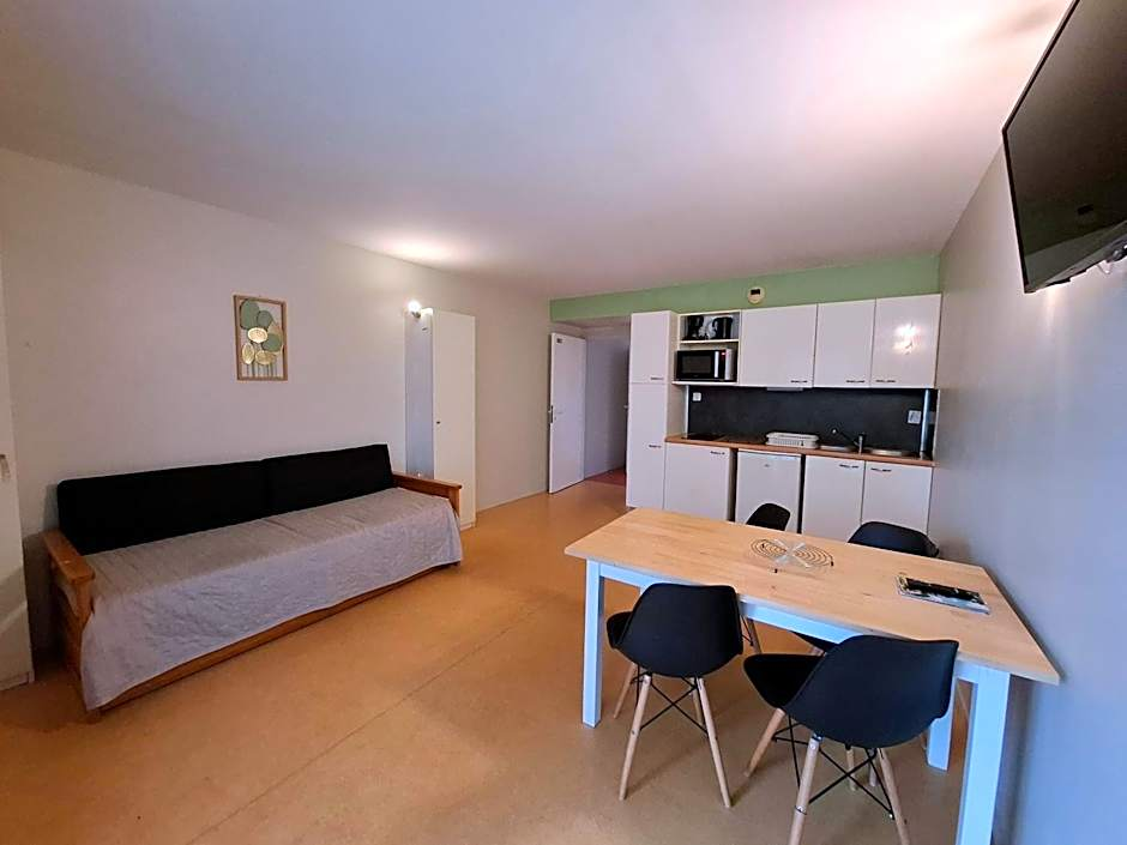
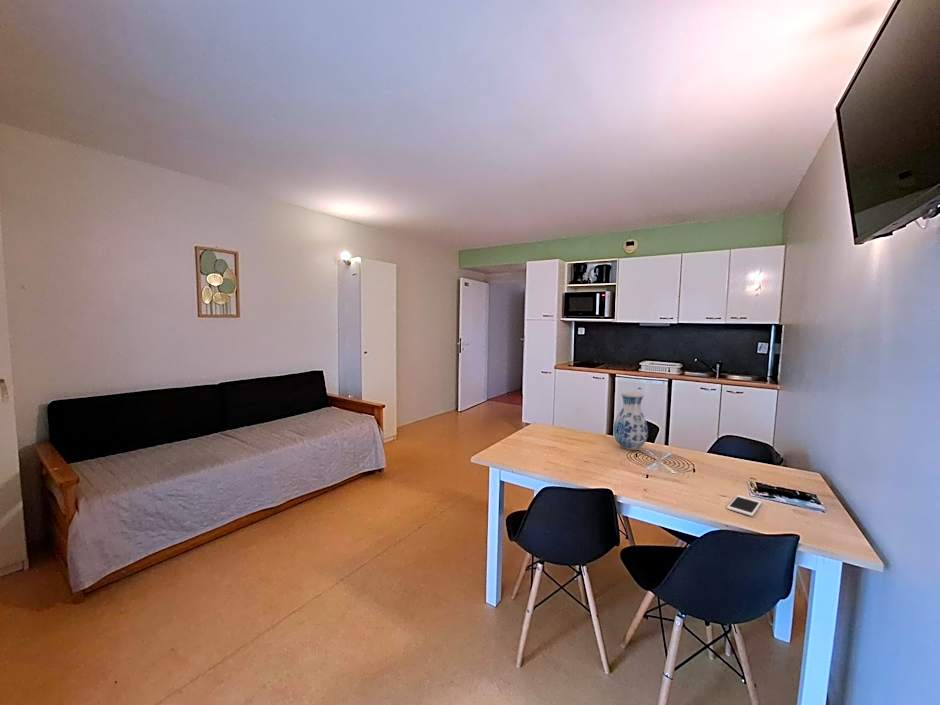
+ cell phone (744, 505)
+ vase (630, 421)
